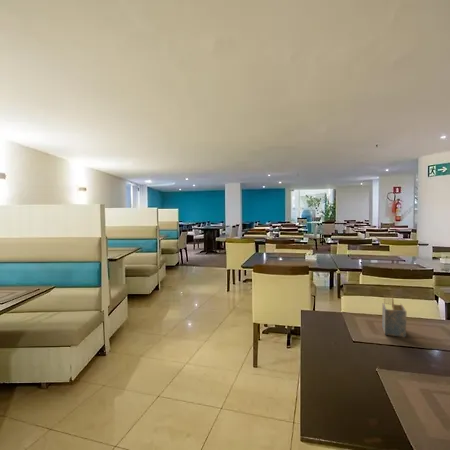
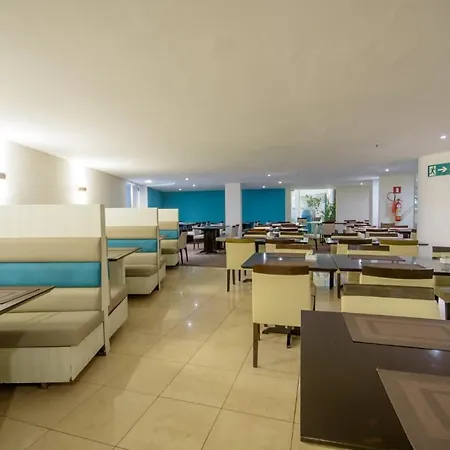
- napkin holder (393, 314)
